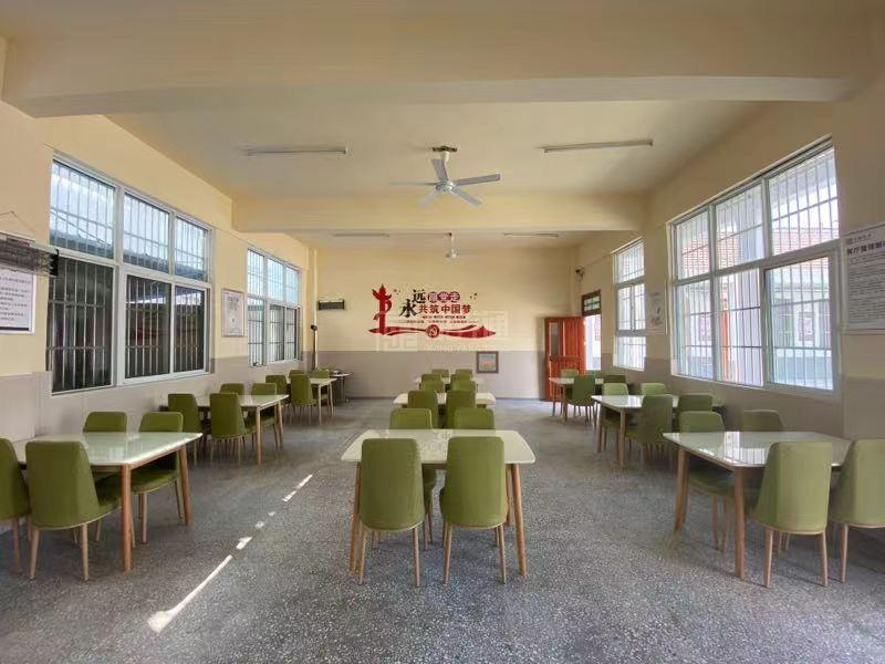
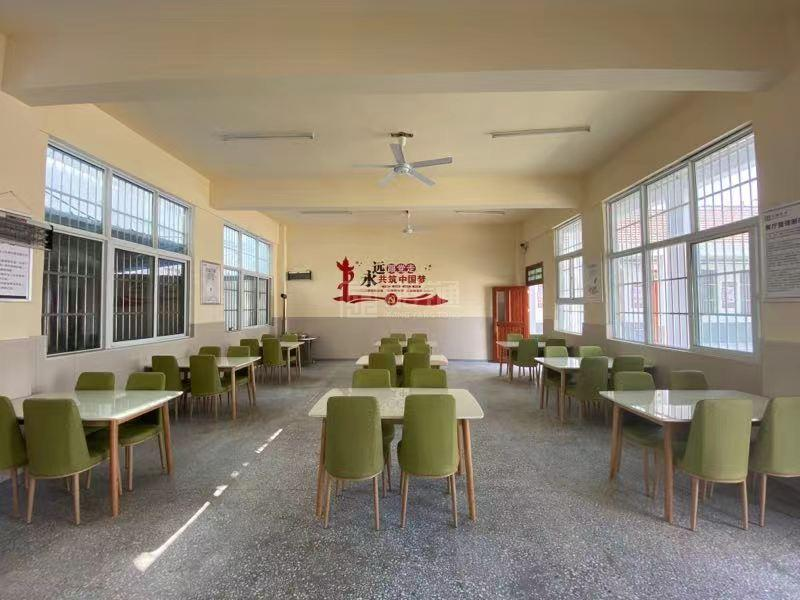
- wall art (487, 362)
